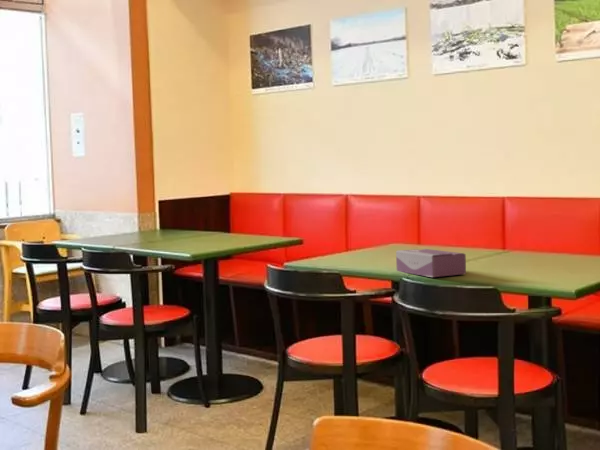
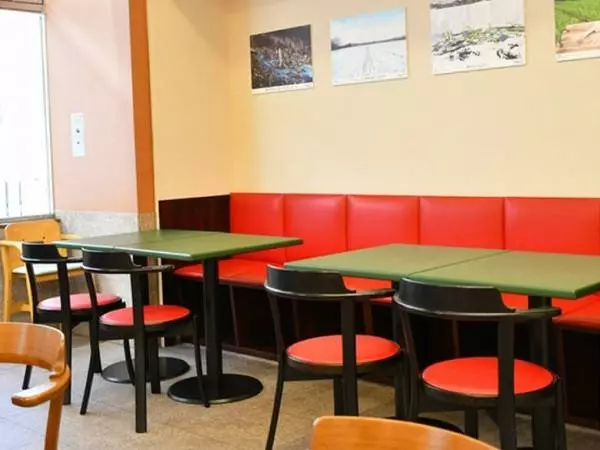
- tissue box (430, 261)
